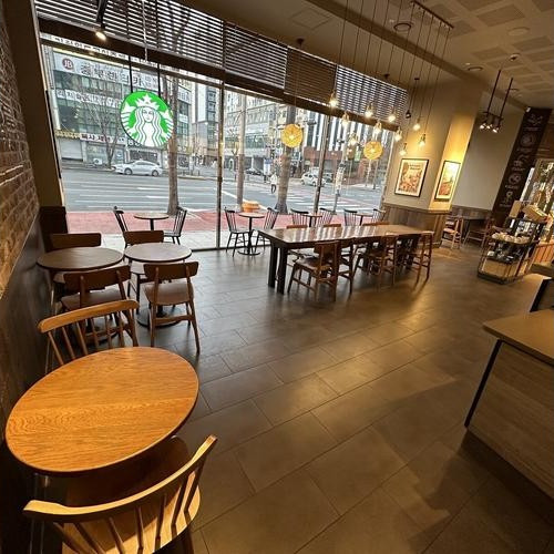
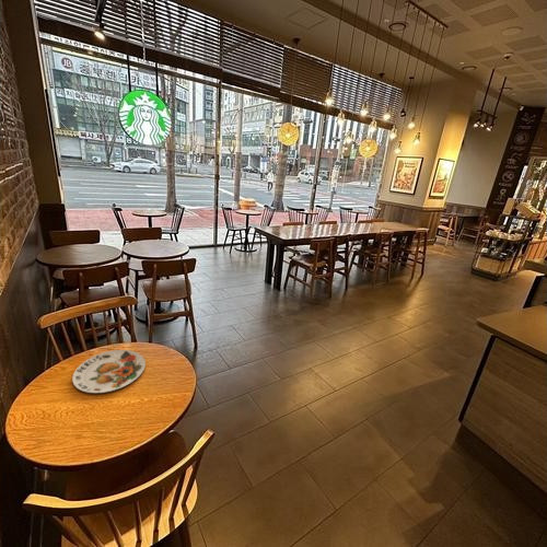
+ plate (110, 370)
